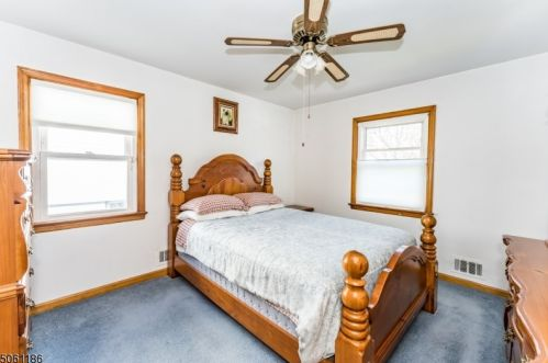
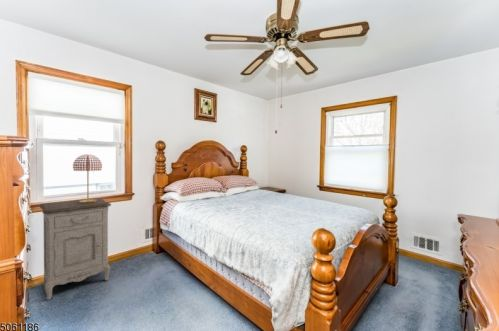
+ nightstand (77, 243)
+ table lamp (87, 178)
